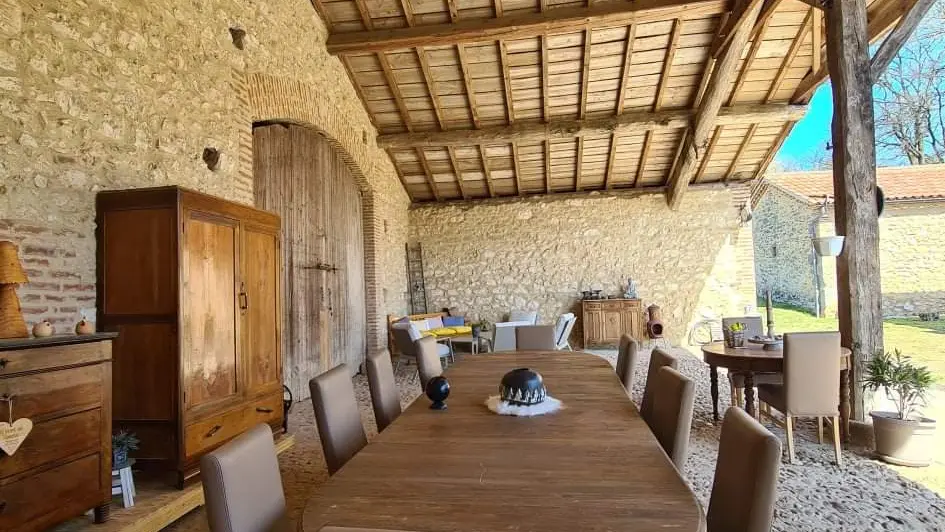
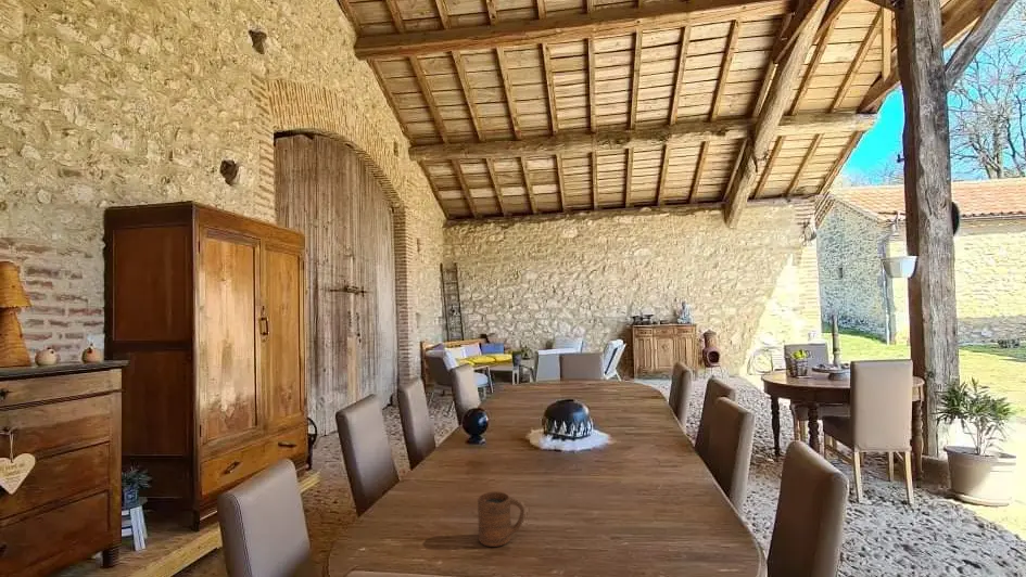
+ cup (498, 517)
